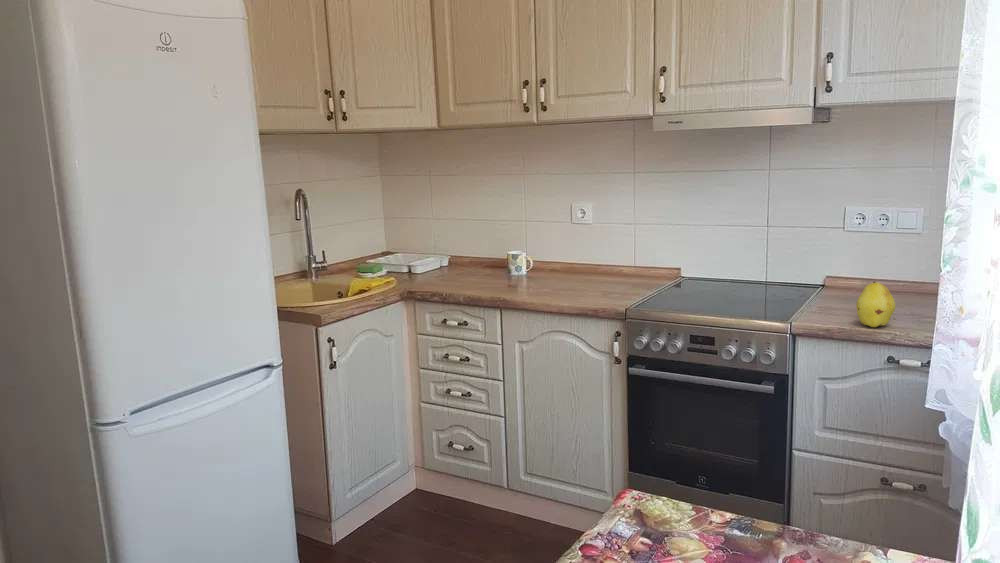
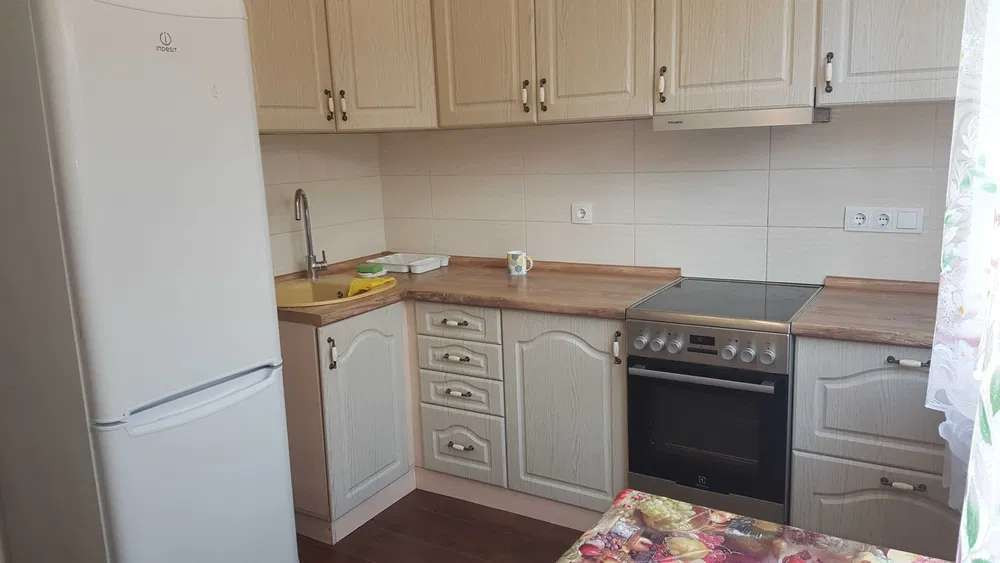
- fruit (875, 304)
